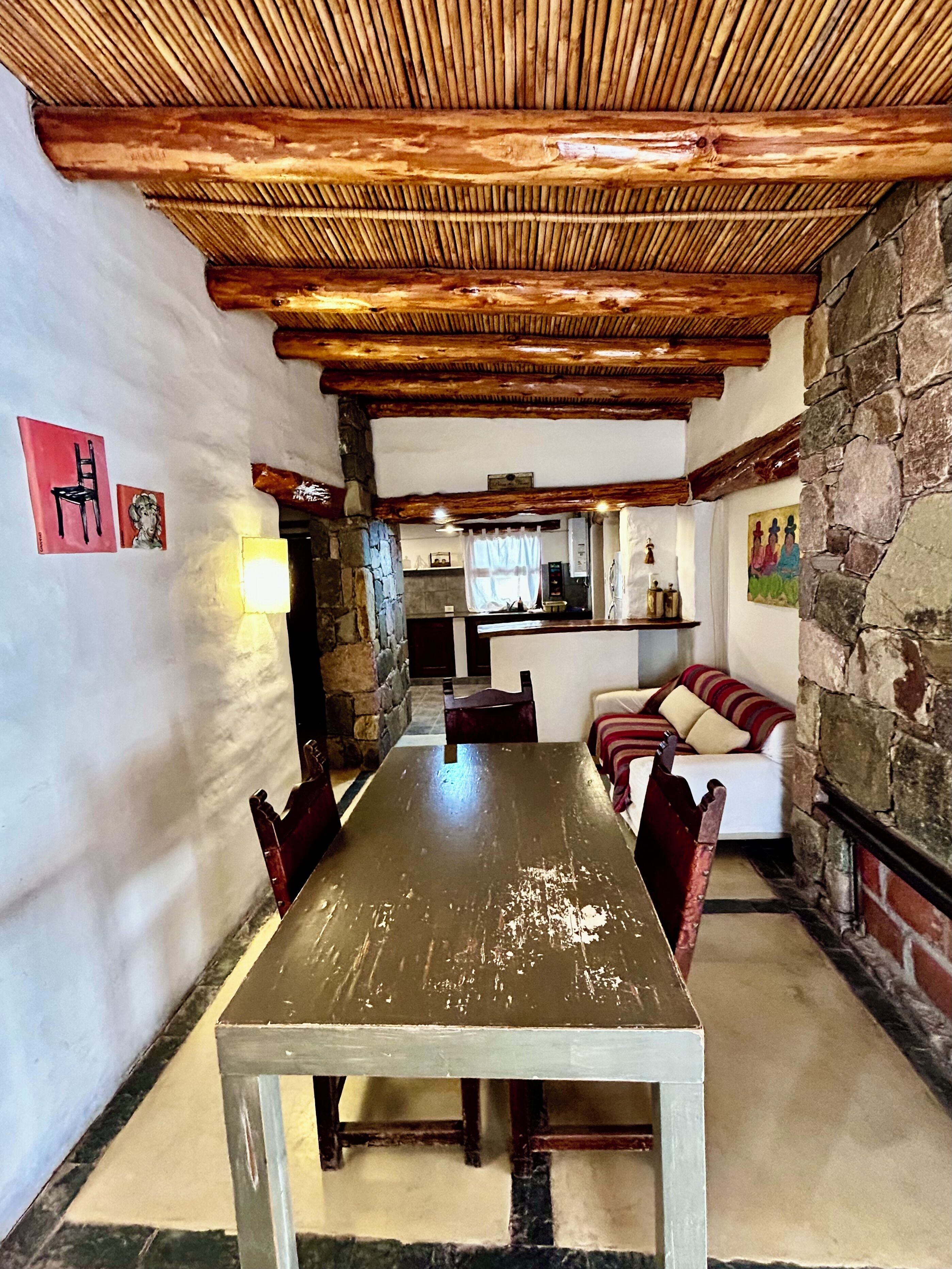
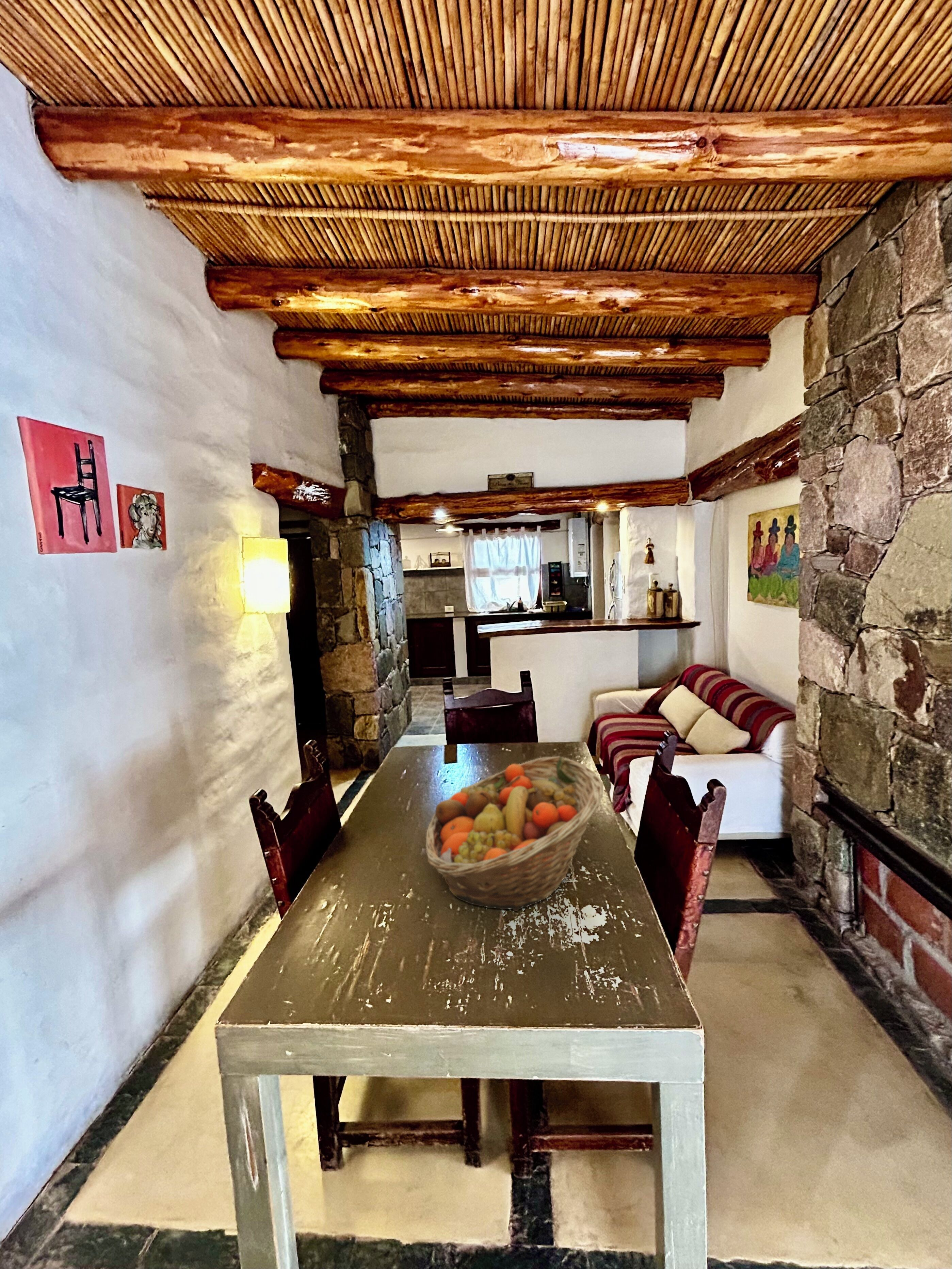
+ fruit basket (512, 823)
